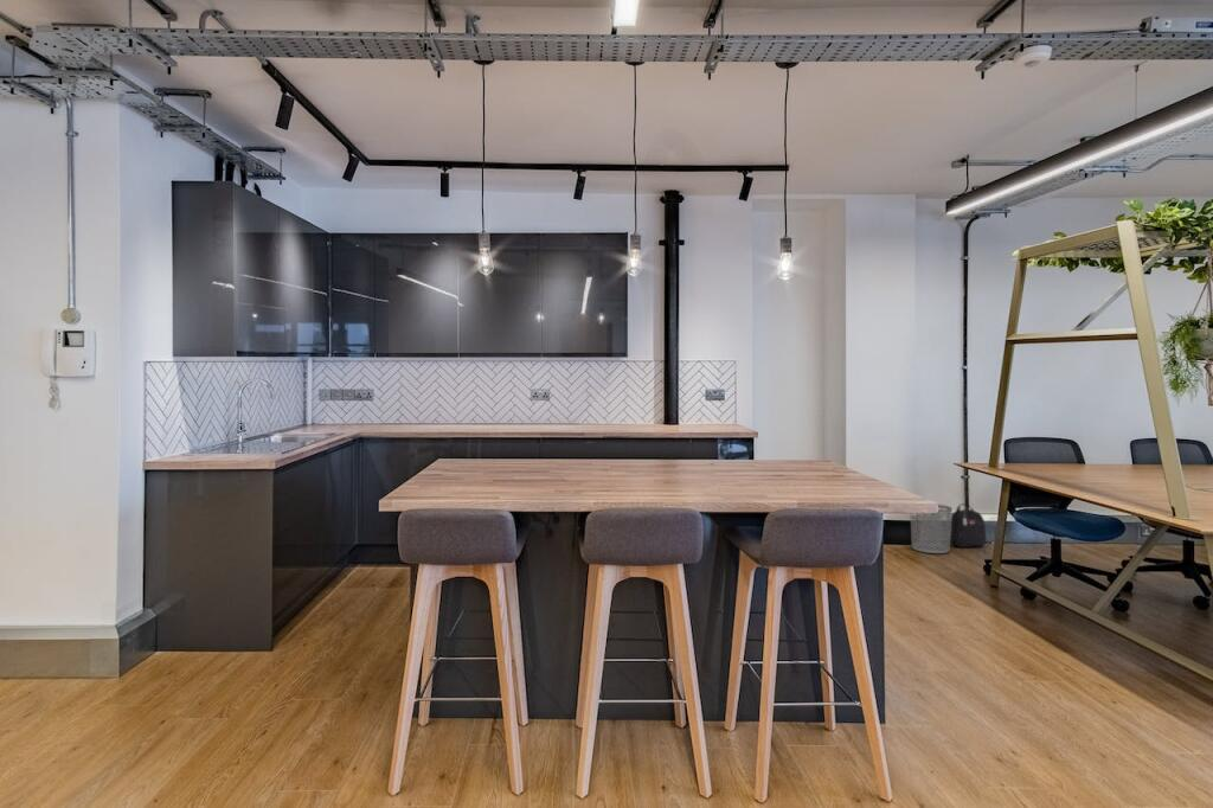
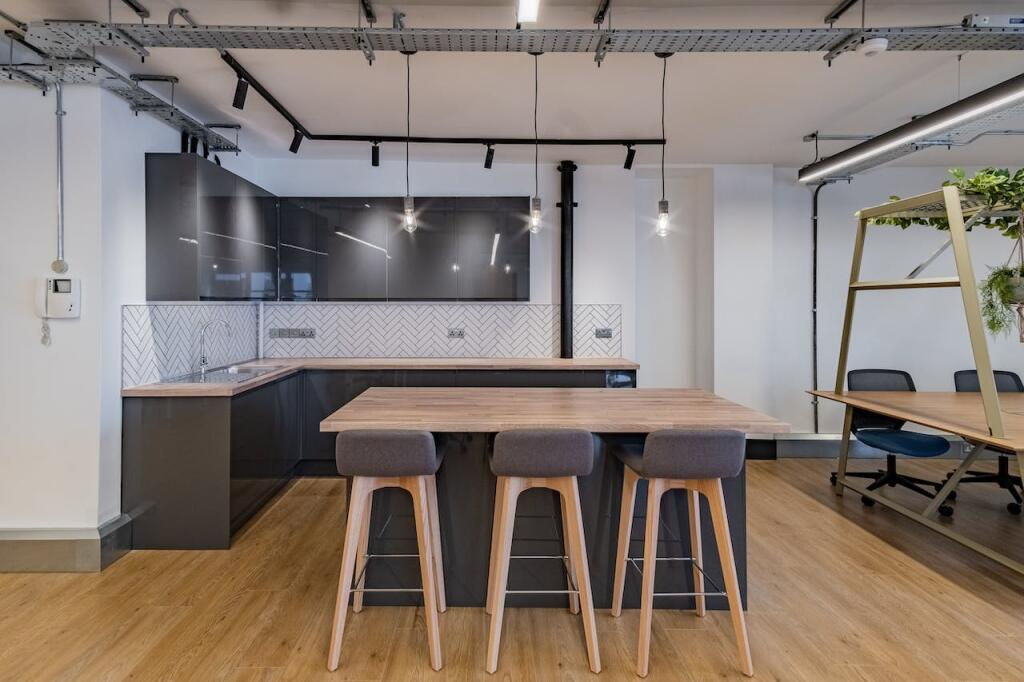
- waste bin (930, 527)
- backpack (967, 525)
